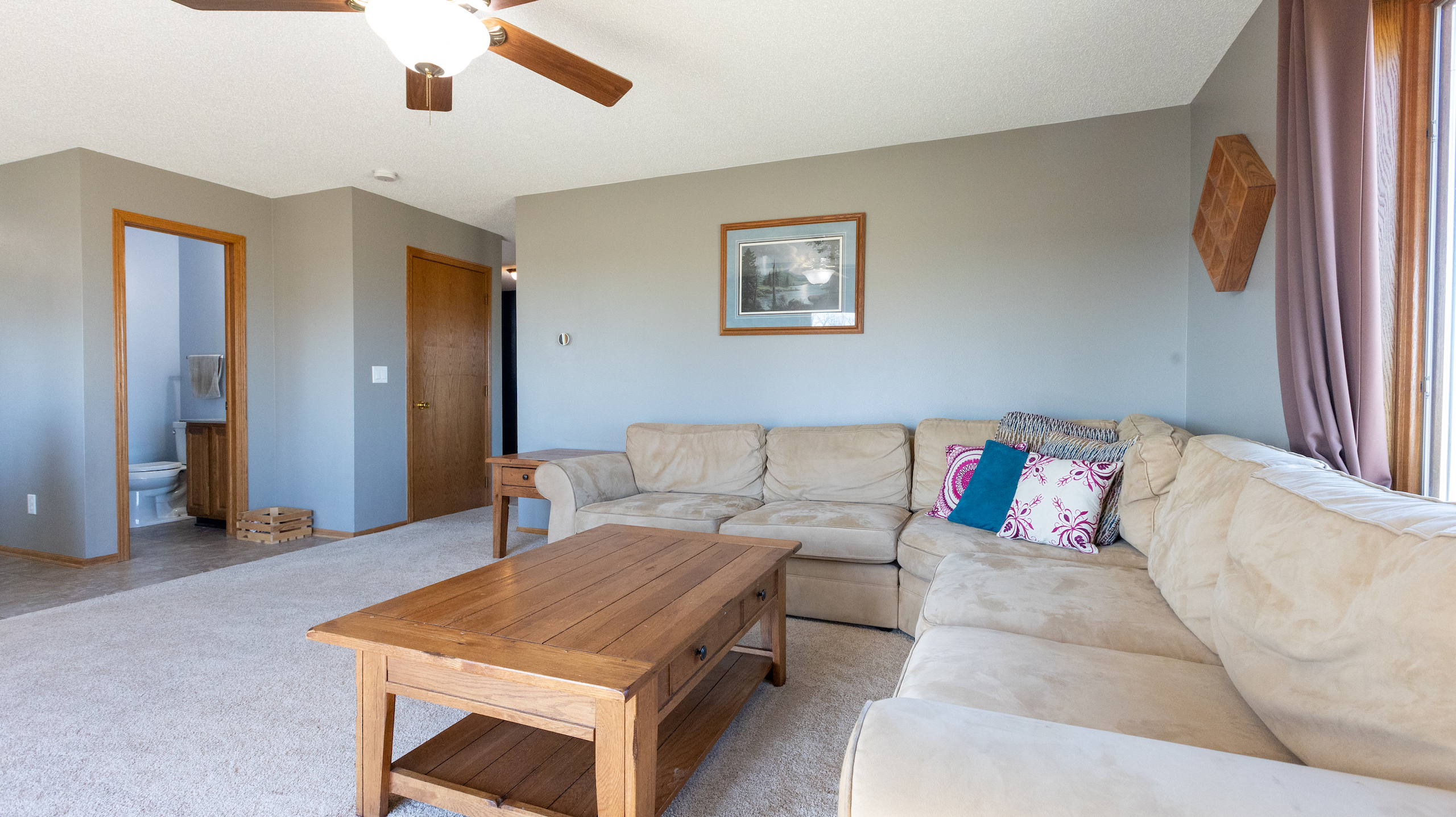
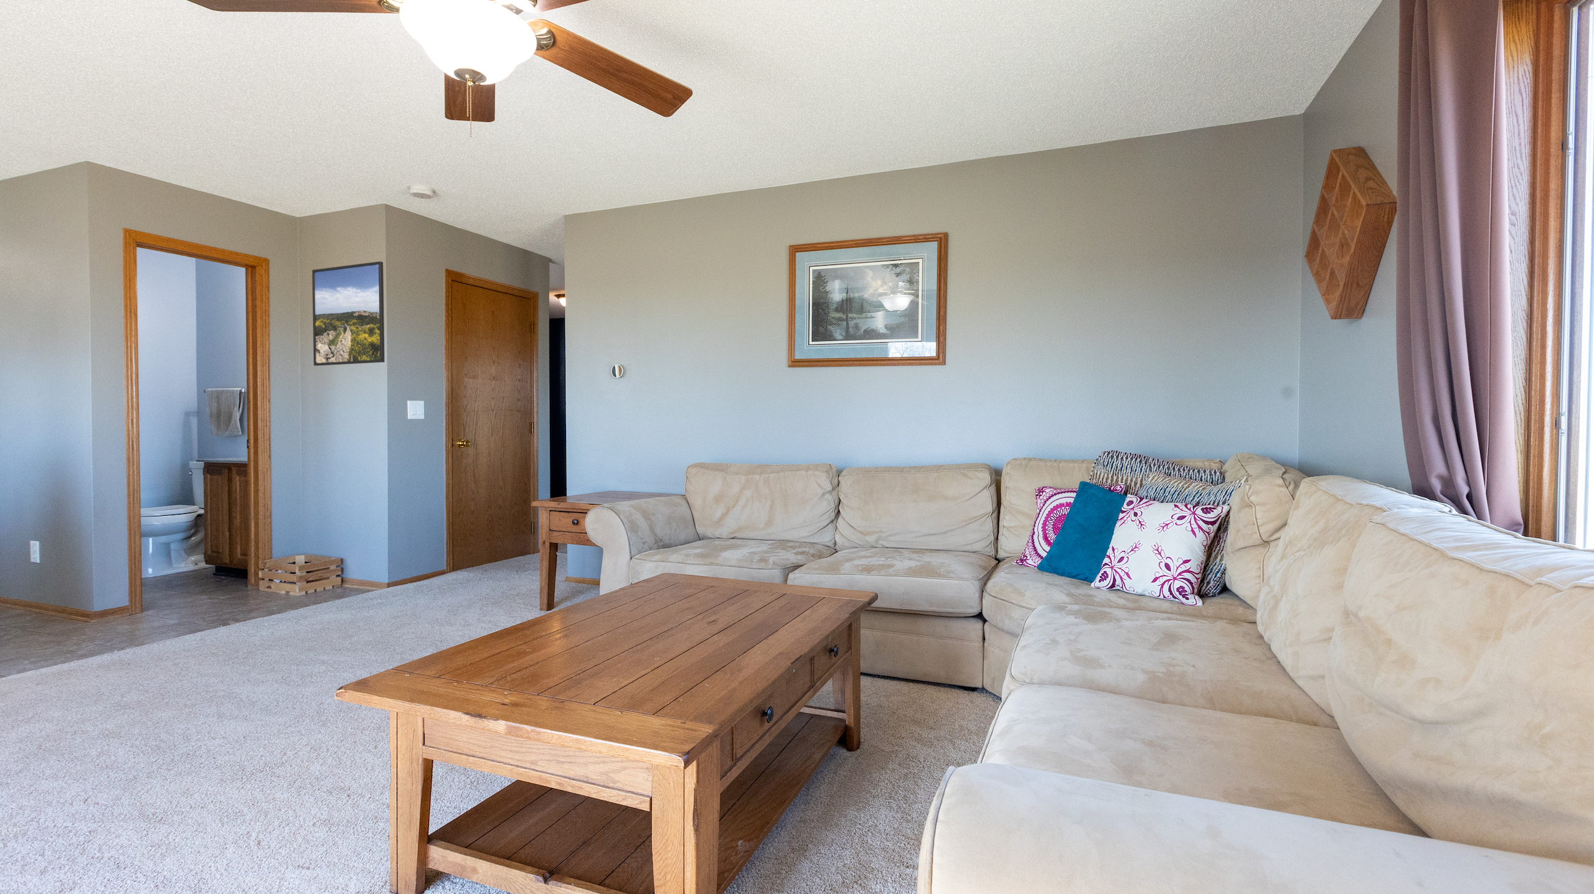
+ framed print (347, 315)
